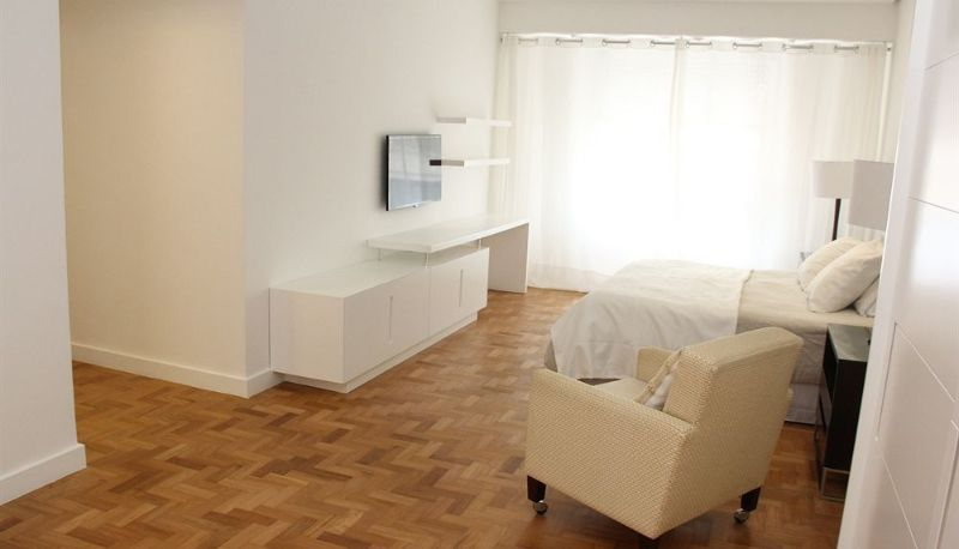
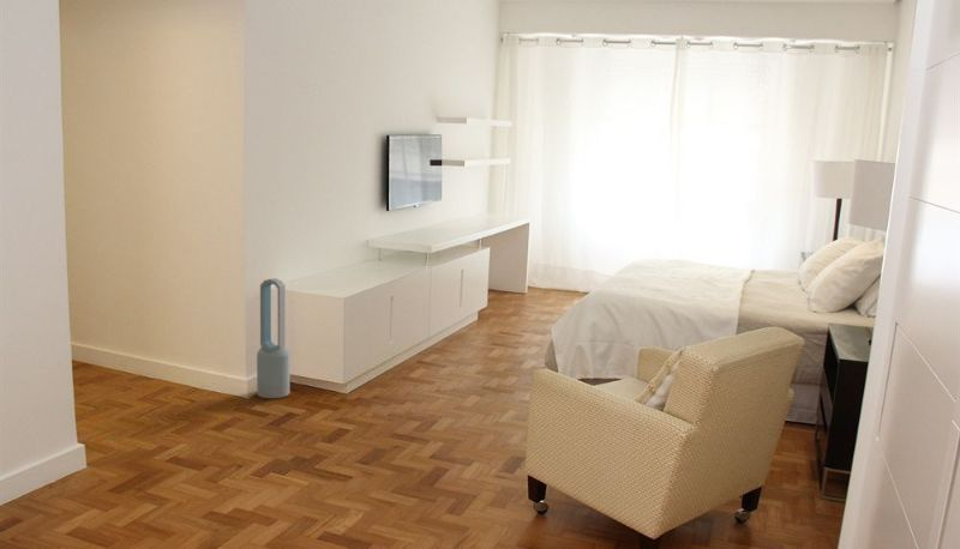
+ air purifier (270, 336)
